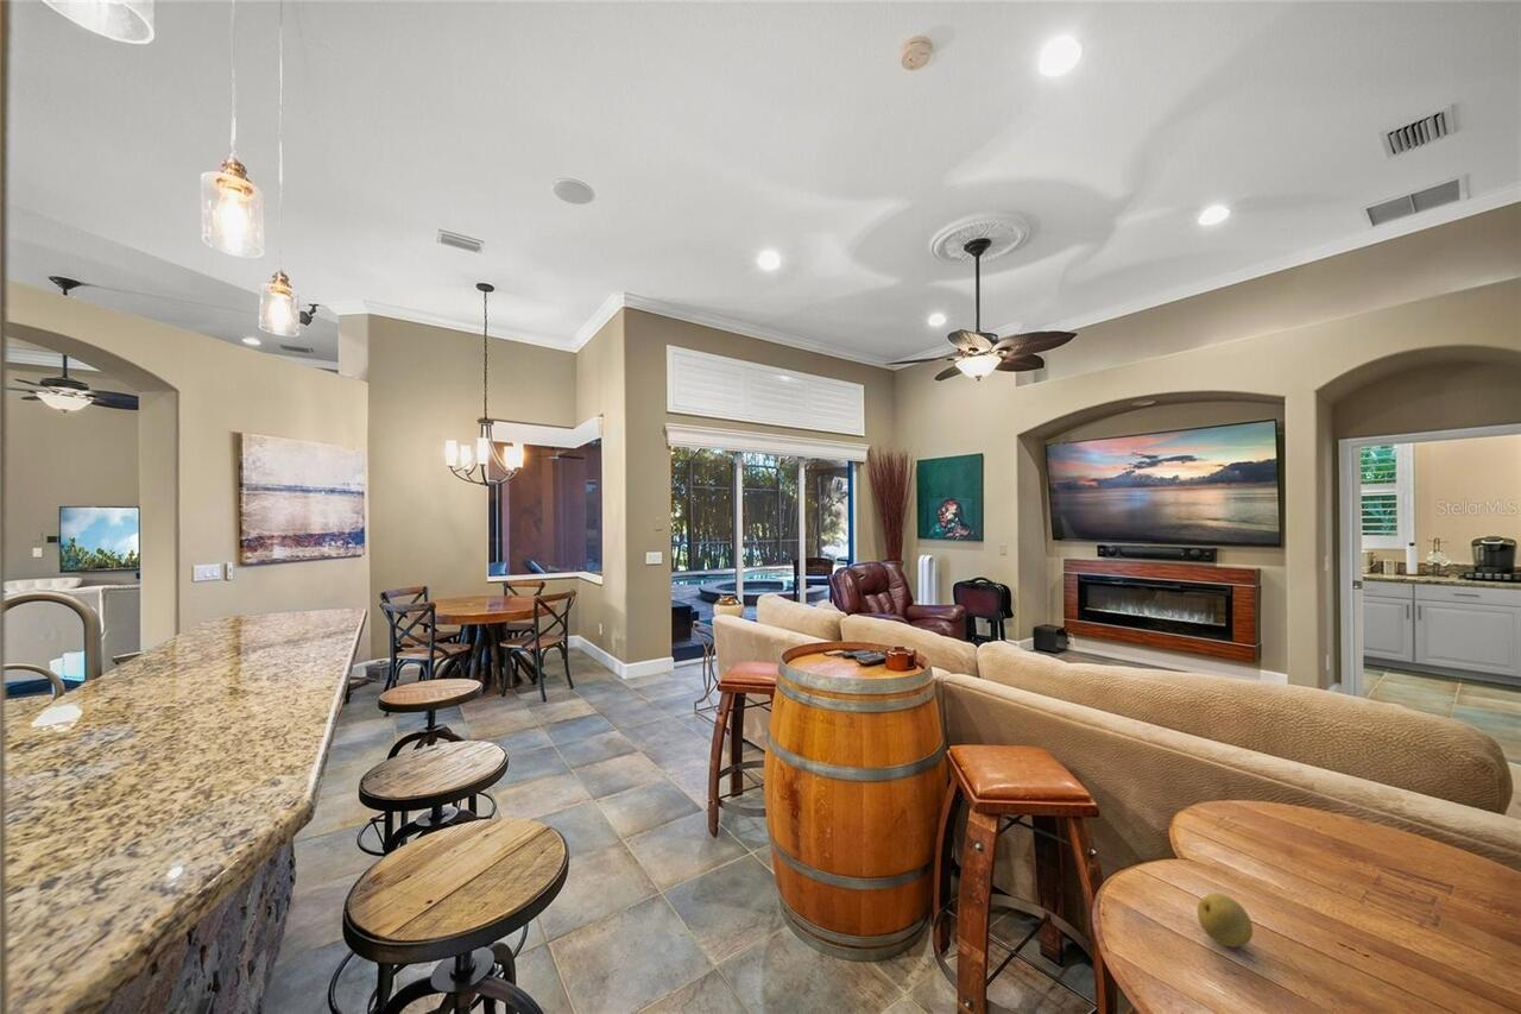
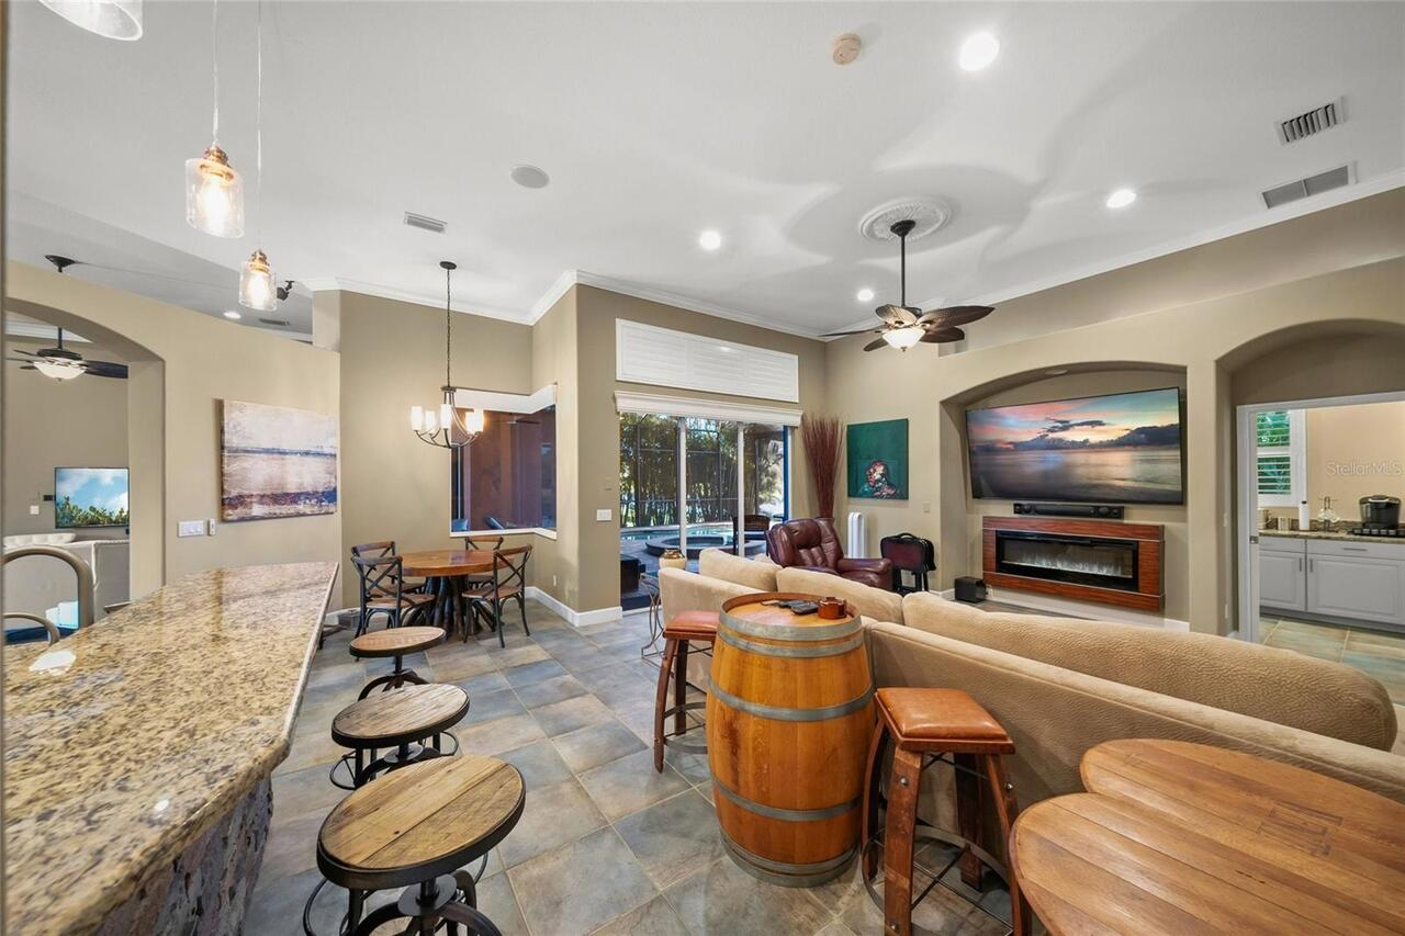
- fruit (1224, 919)
